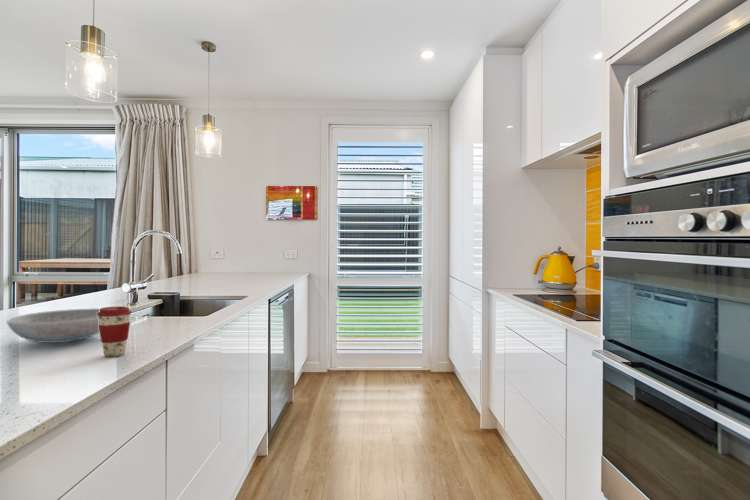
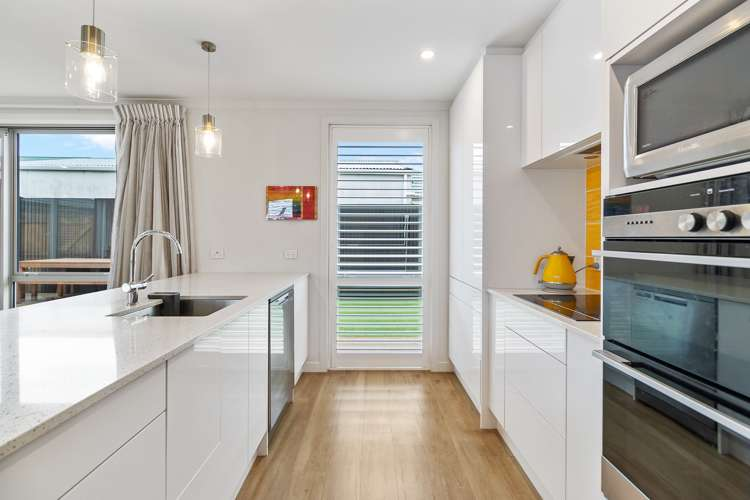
- dish (65, 327)
- coffee cup (114, 331)
